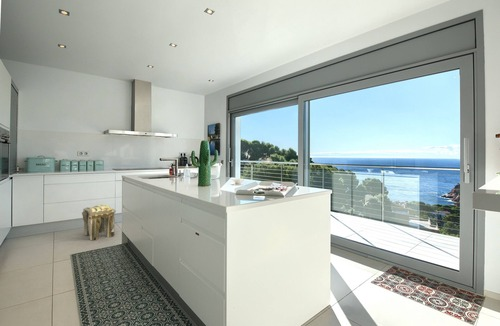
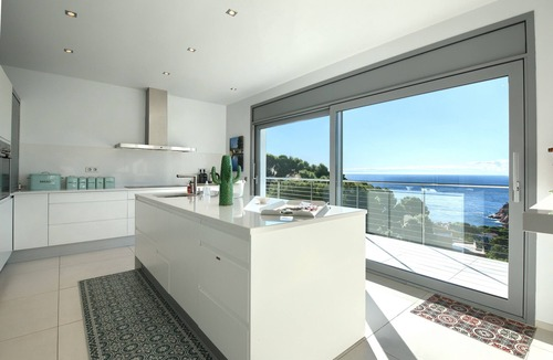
- stool (98, 220)
